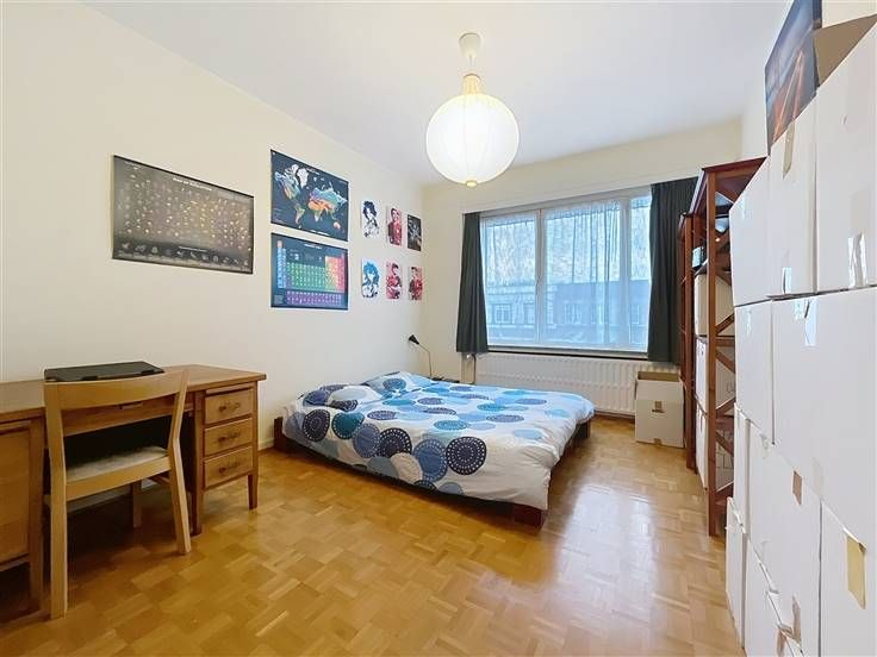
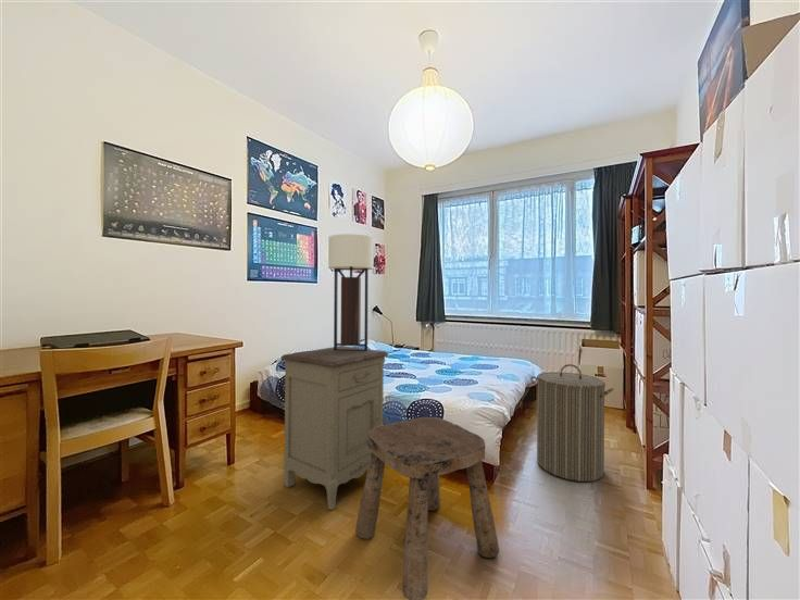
+ stool (424, 489)
+ wall sconce (350, 293)
+ laundry hamper (568, 414)
+ nightstand (340, 417)
